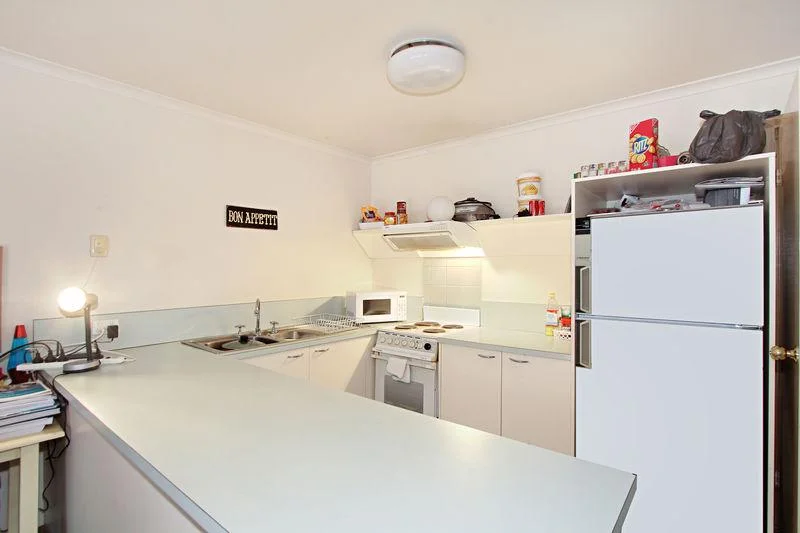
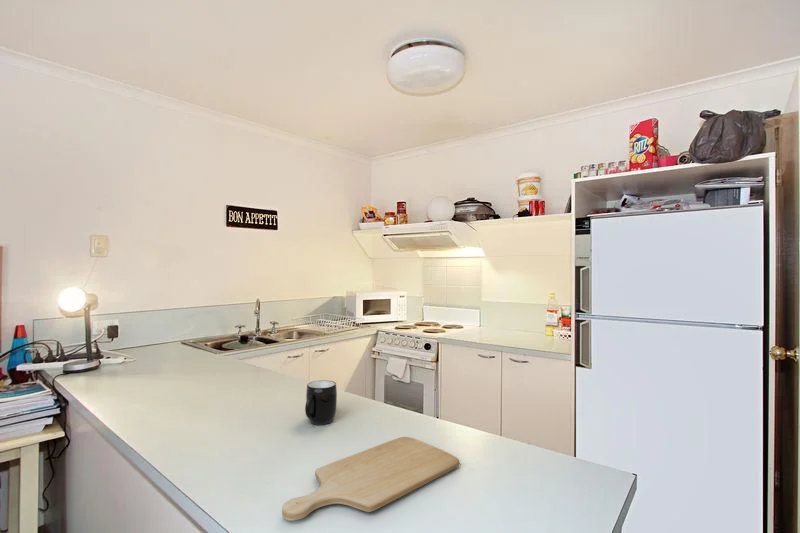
+ chopping board (369, 476)
+ mug (318, 403)
